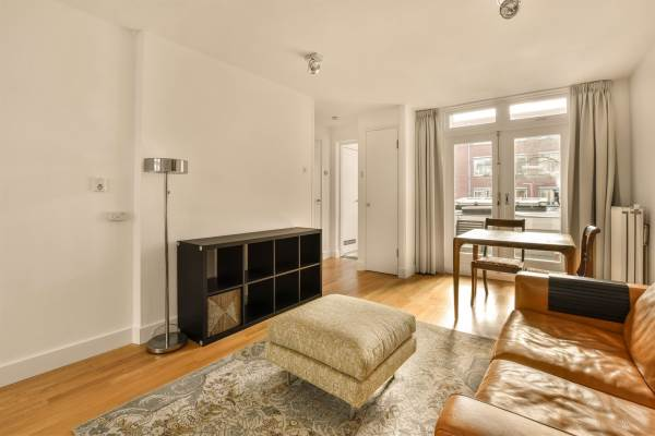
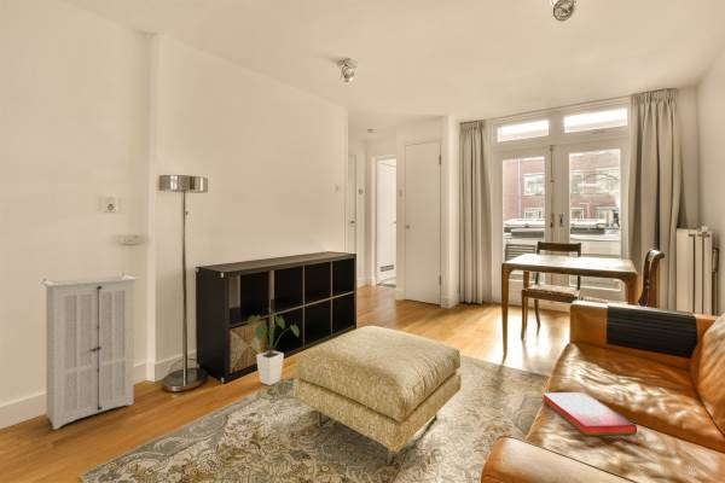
+ house plant (274, 345)
+ hardback book (585, 411)
+ storage cabinet (92, 343)
